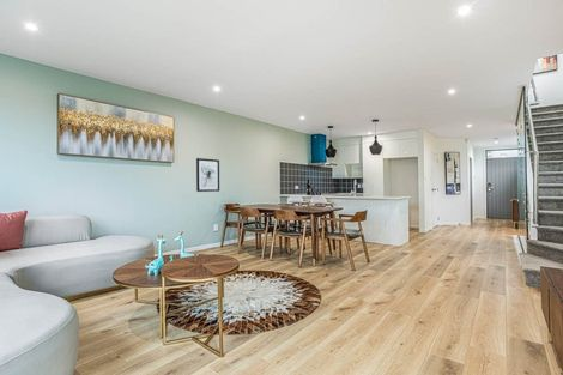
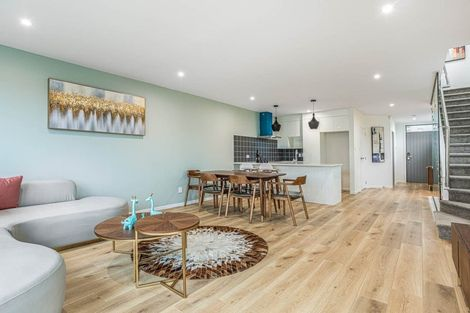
- wall art (207, 175)
